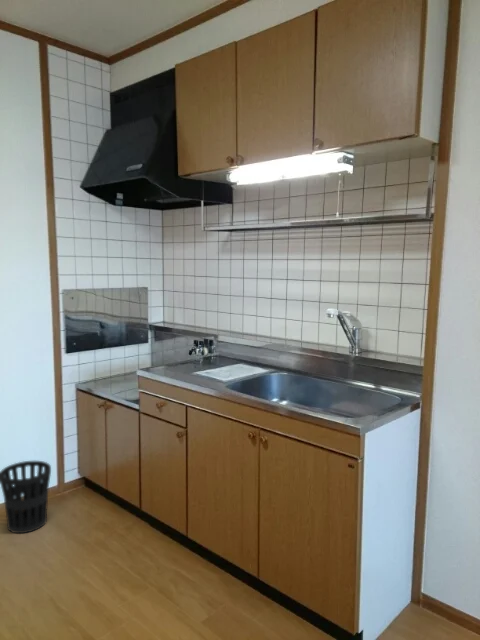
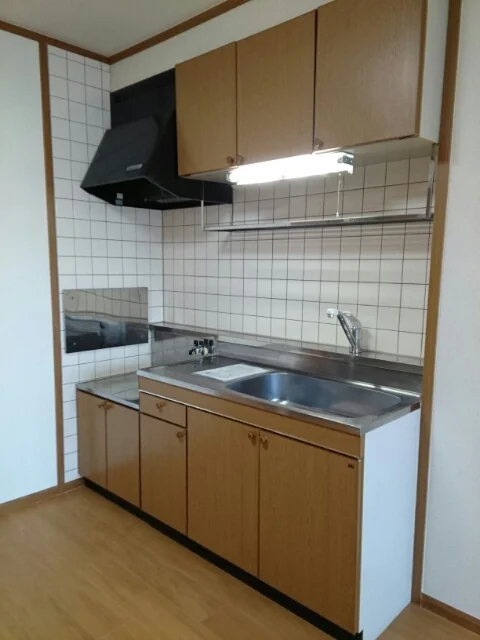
- wastebasket (26, 496)
